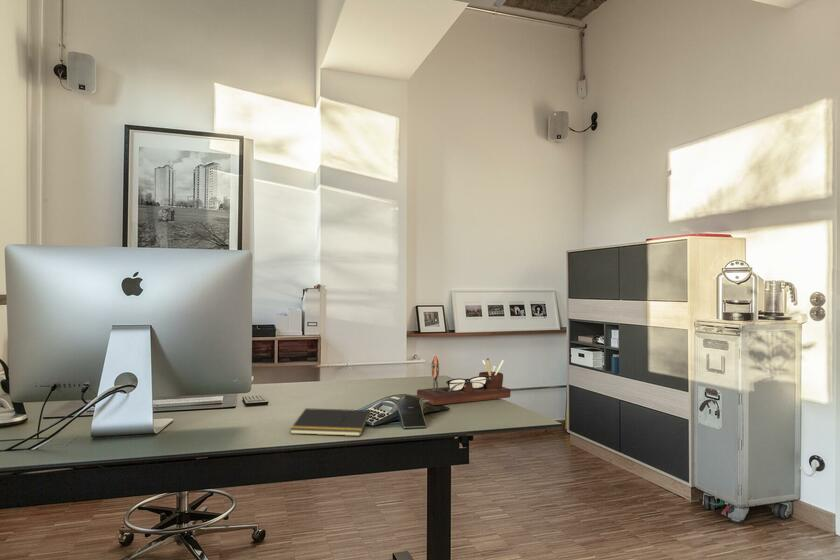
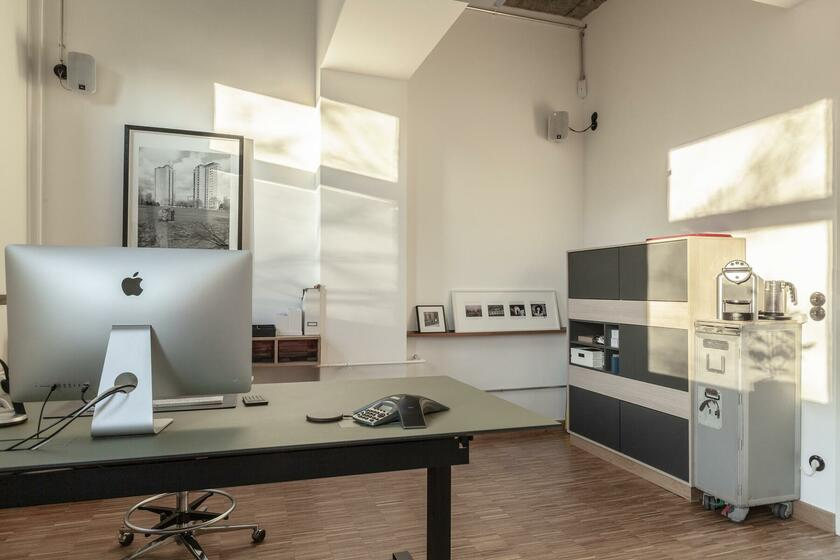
- desk organizer (467, 379)
- notepad (331, 421)
